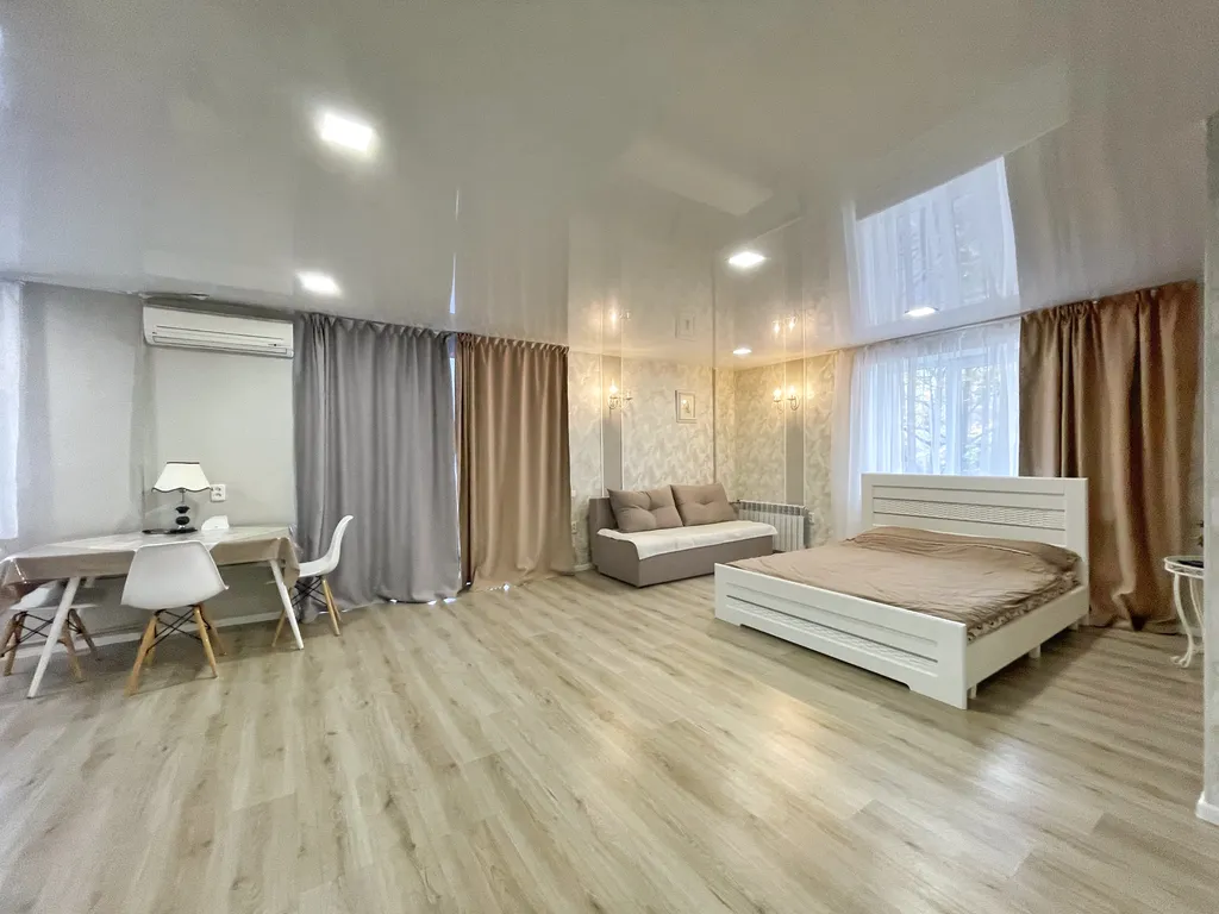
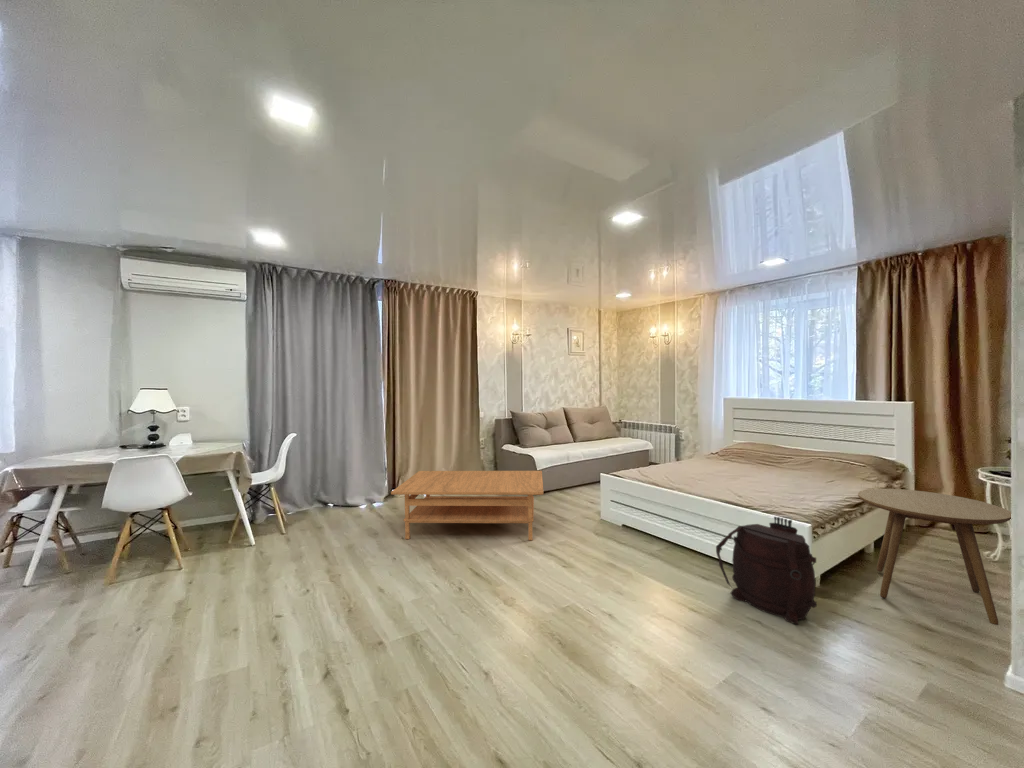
+ coffee table (474, 502)
+ side table (932, 521)
+ backpack (771, 565)
